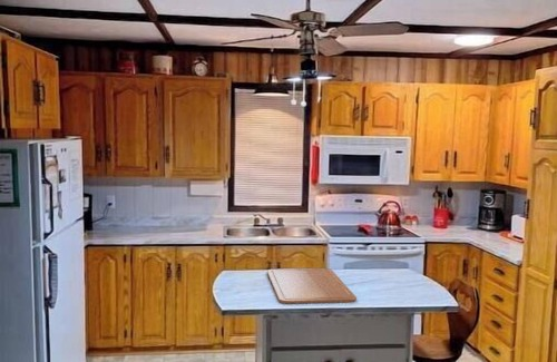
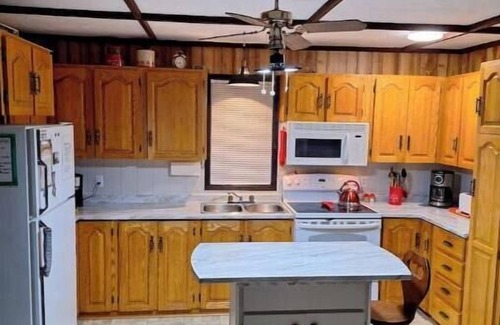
- chopping board (307, 284)
